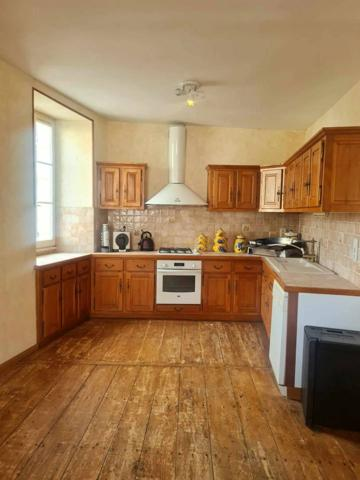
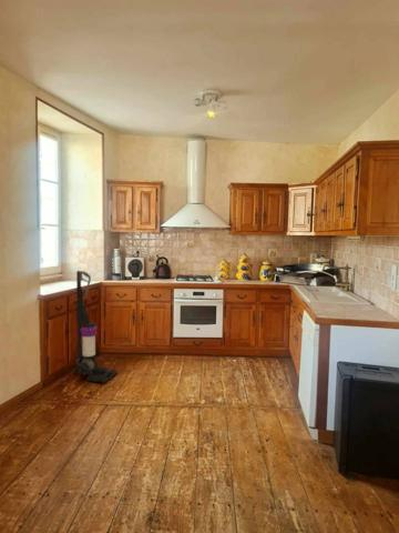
+ vacuum cleaner (92, 324)
